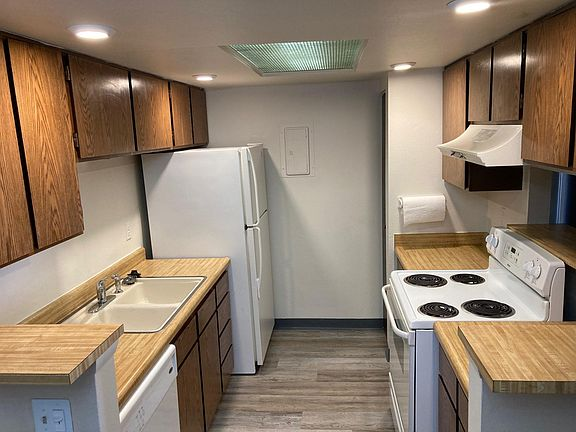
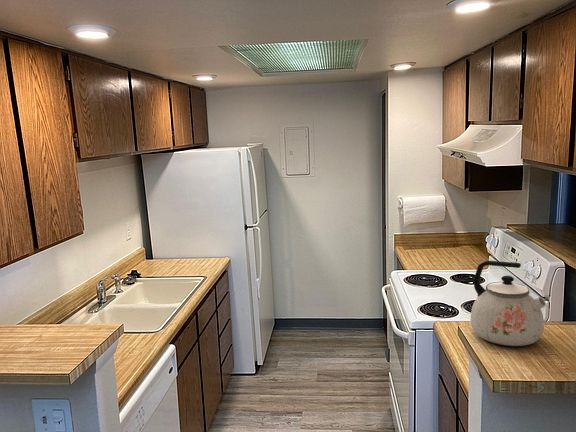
+ kettle (507, 300)
